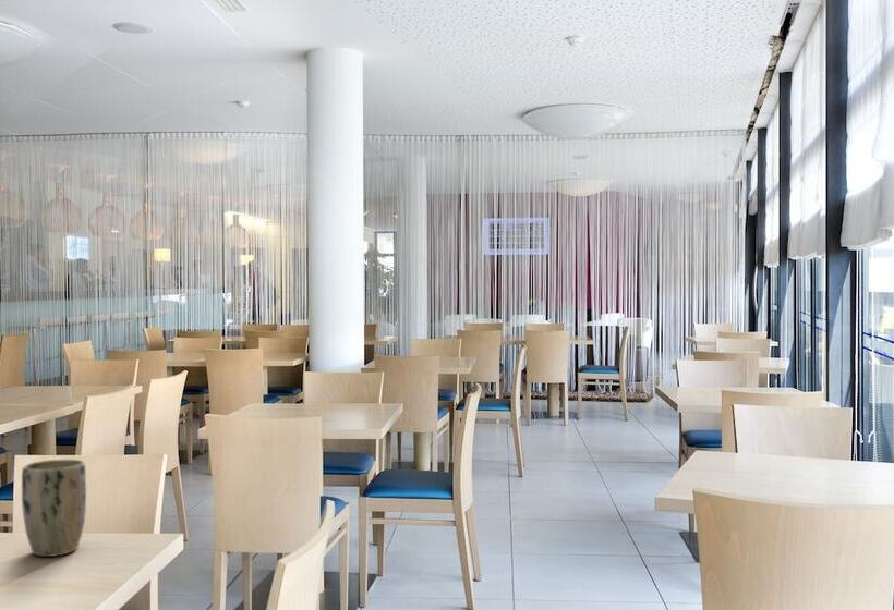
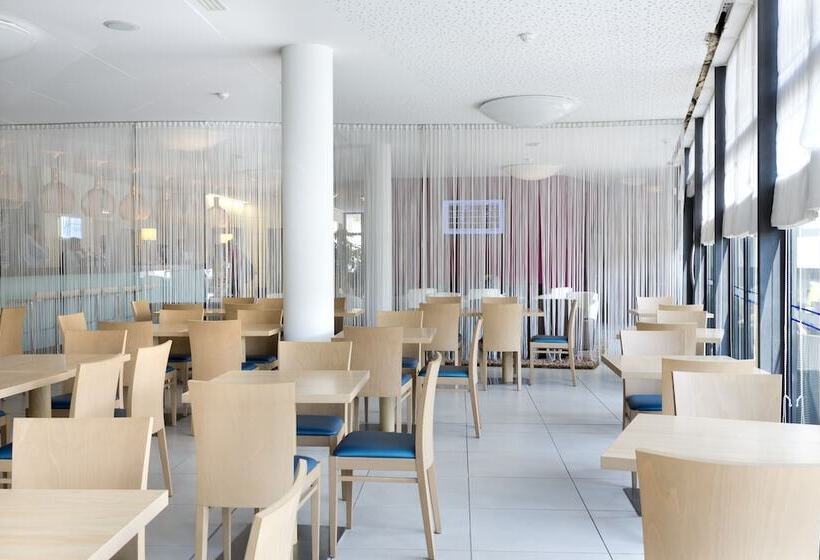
- plant pot (53, 507)
